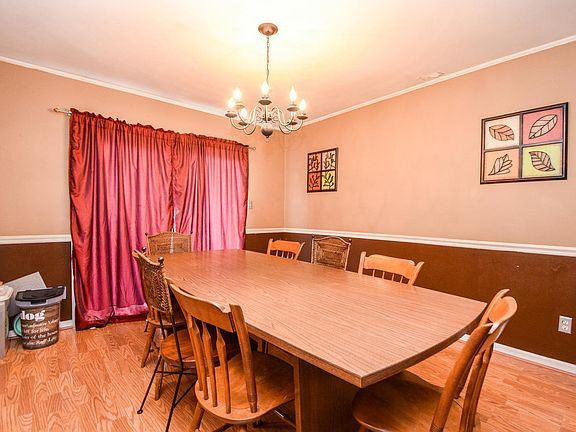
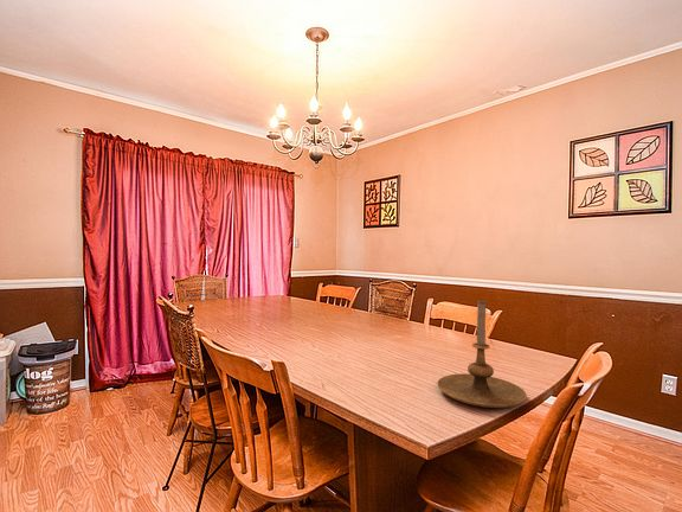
+ candle holder (481, 346)
